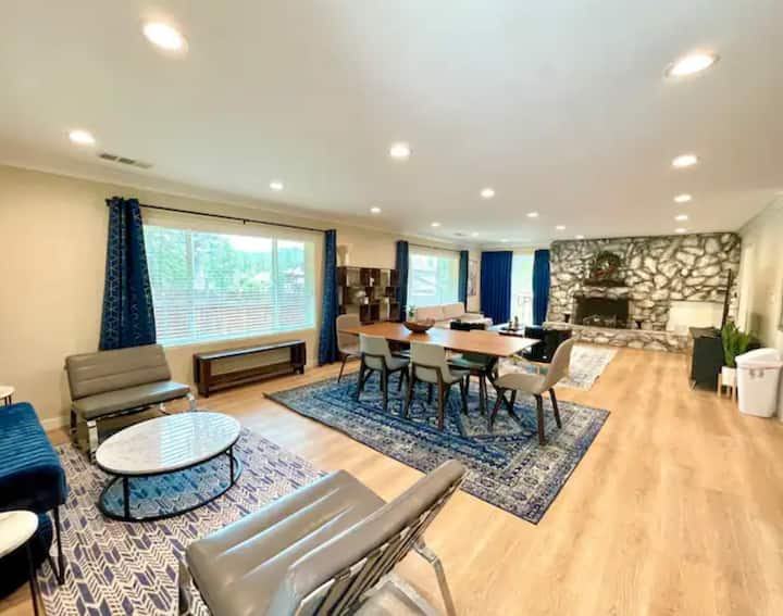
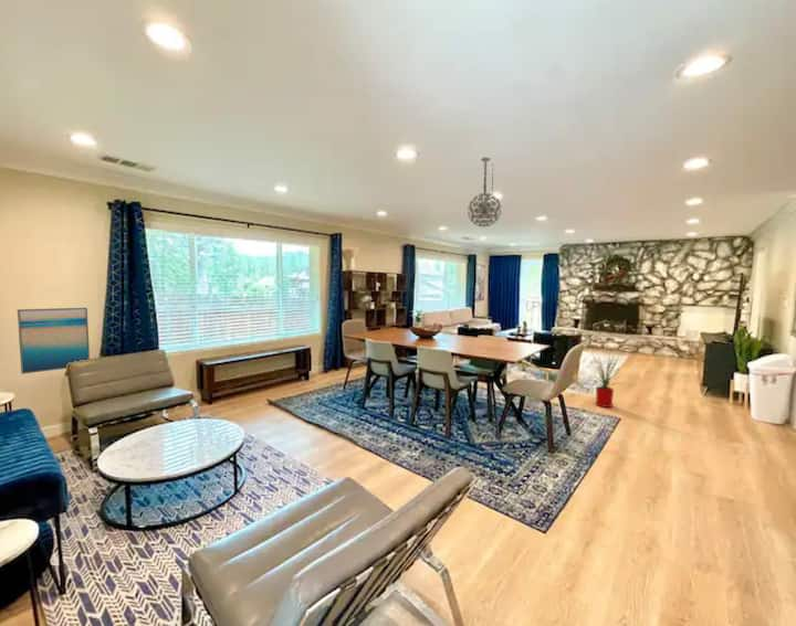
+ wall art (55, 339)
+ chandelier (484, 192)
+ house plant (604, 378)
